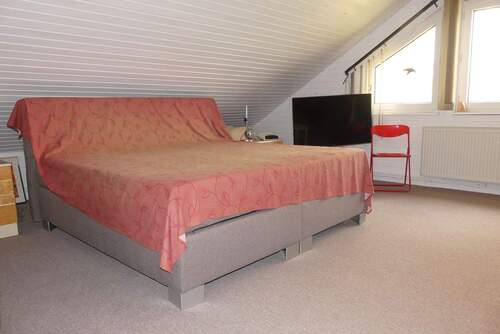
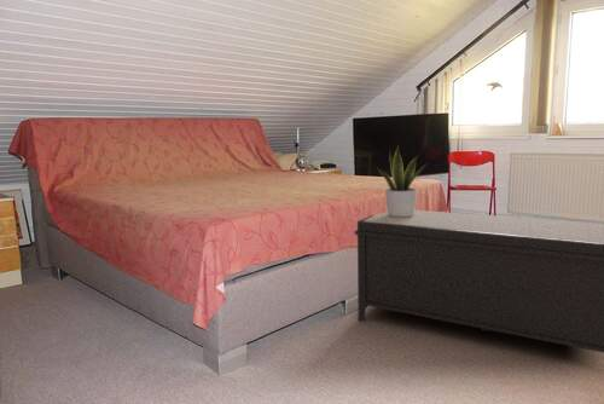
+ potted plant (402, 179)
+ bench (489, 277)
